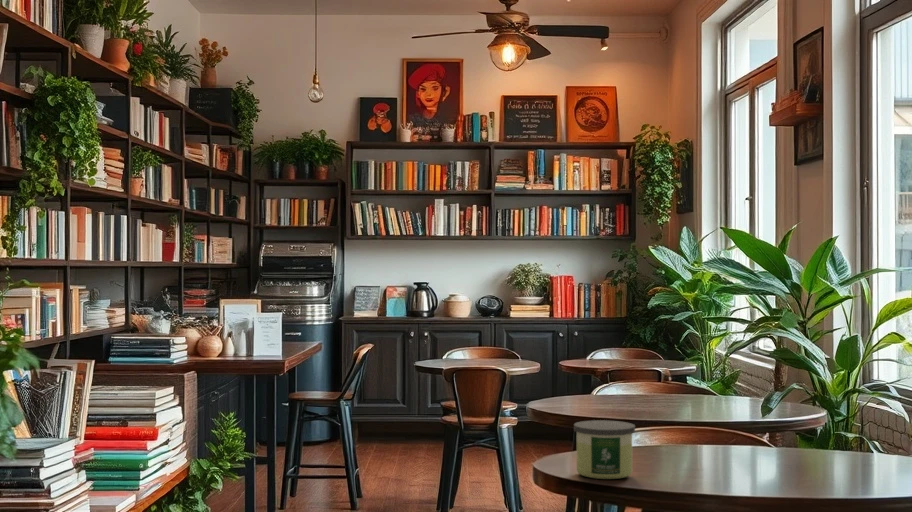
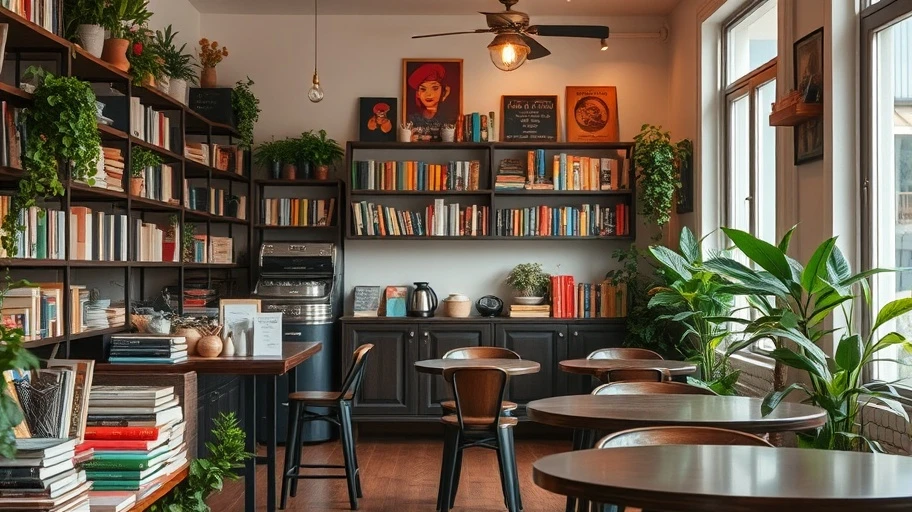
- candle (604, 449)
